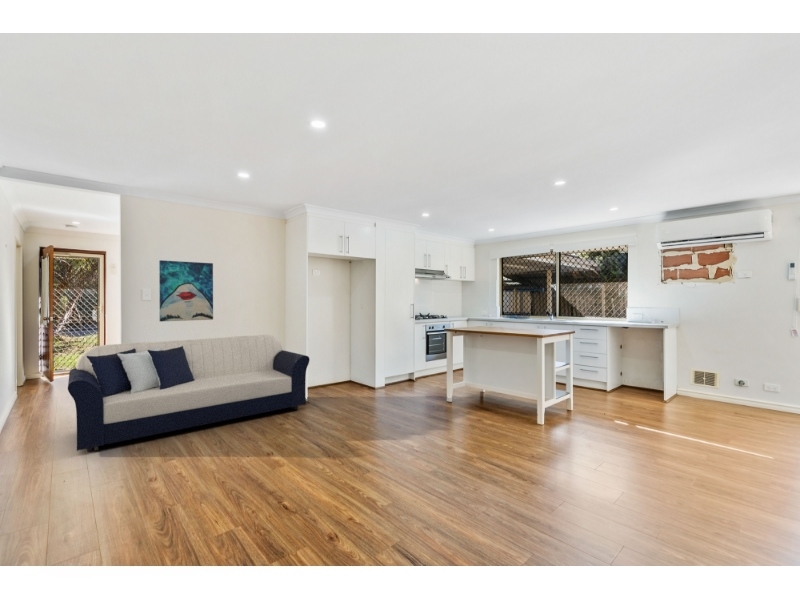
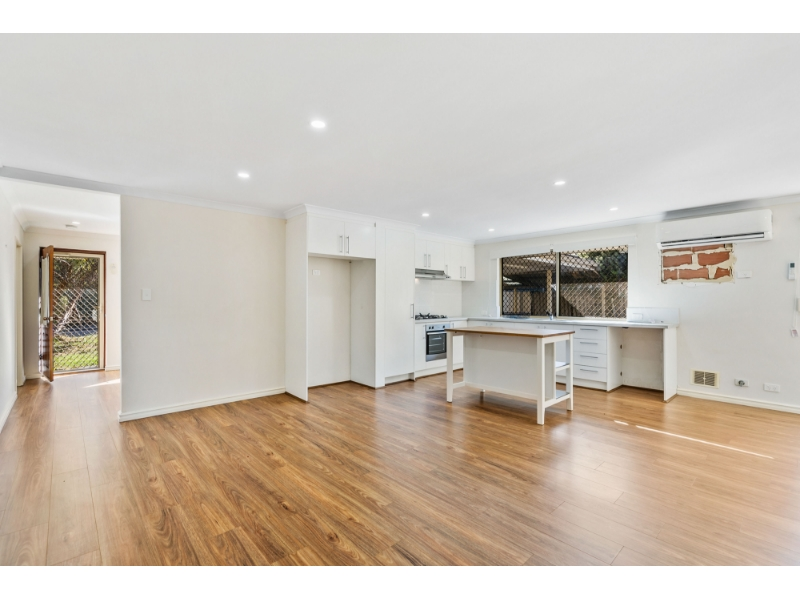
- sofa (201, 380)
- wall art (187, 291)
